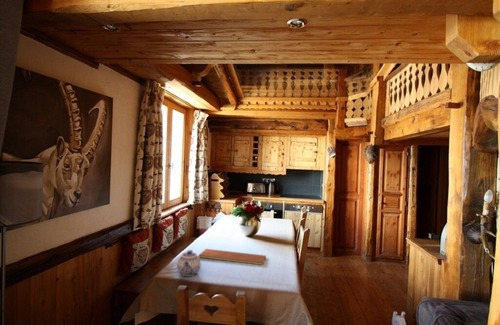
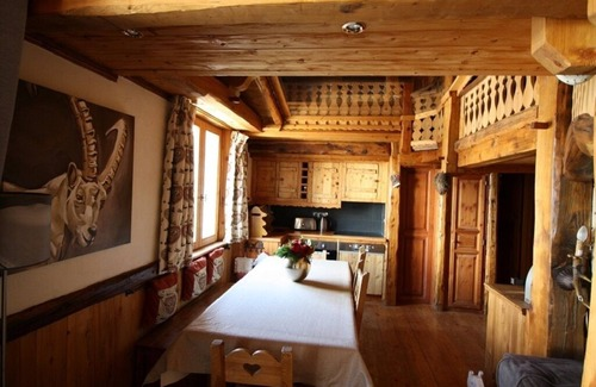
- chopping board (232, 256)
- teapot (189, 261)
